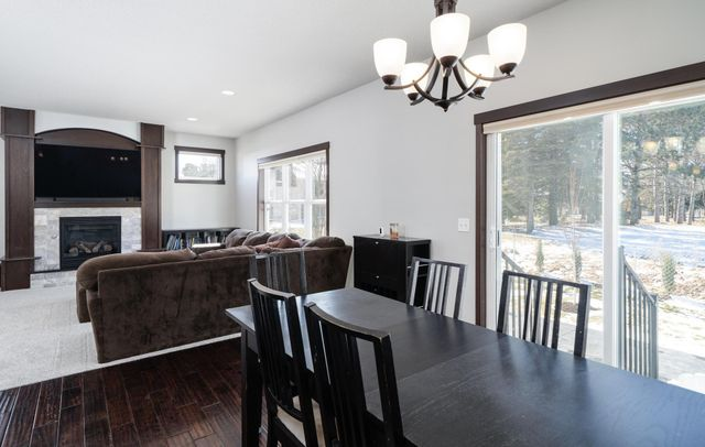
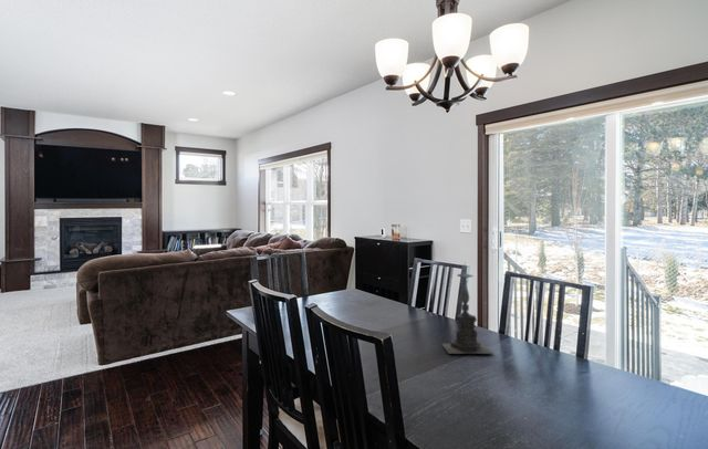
+ candle holder (465, 304)
